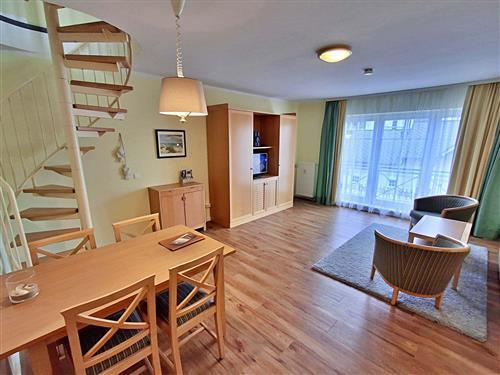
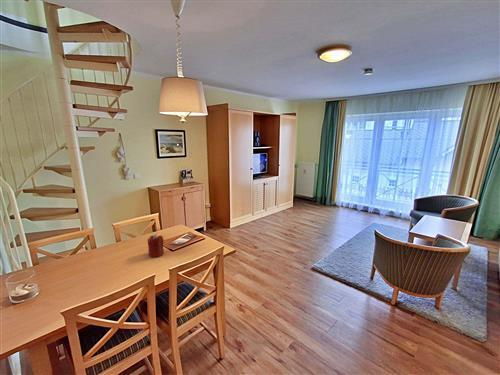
+ candle (155, 244)
